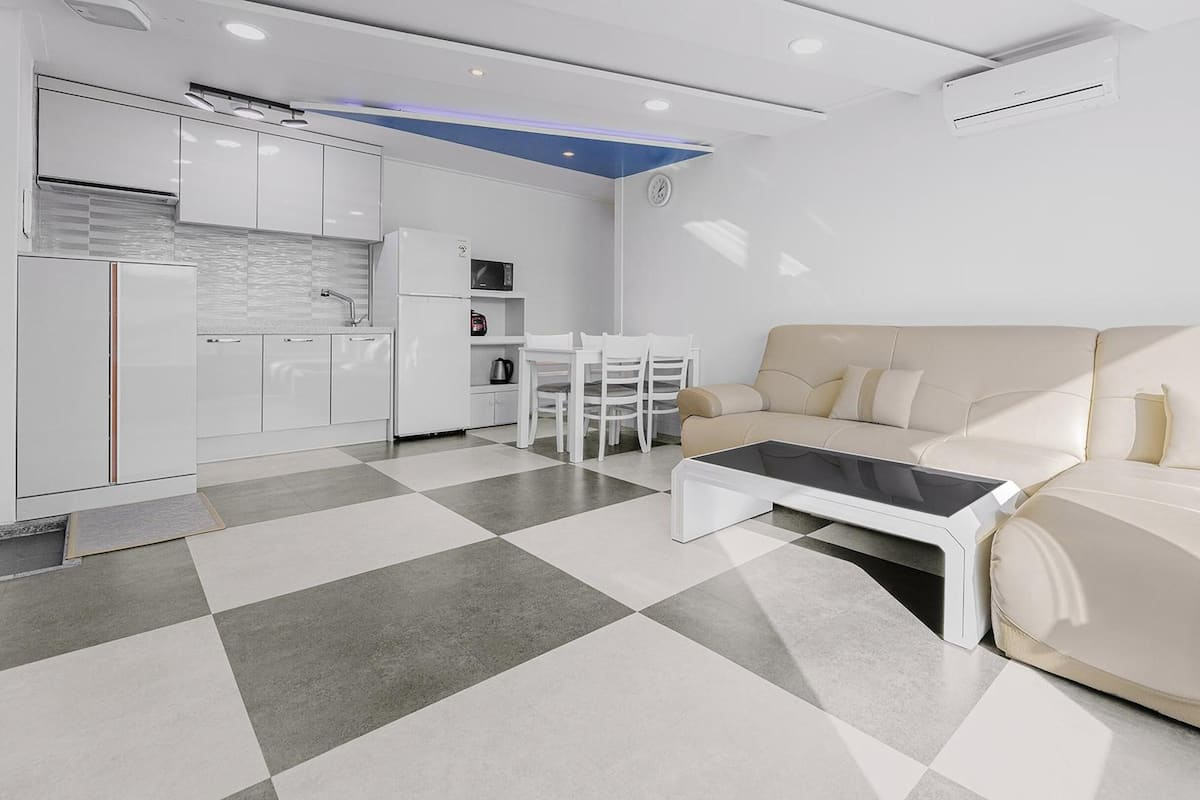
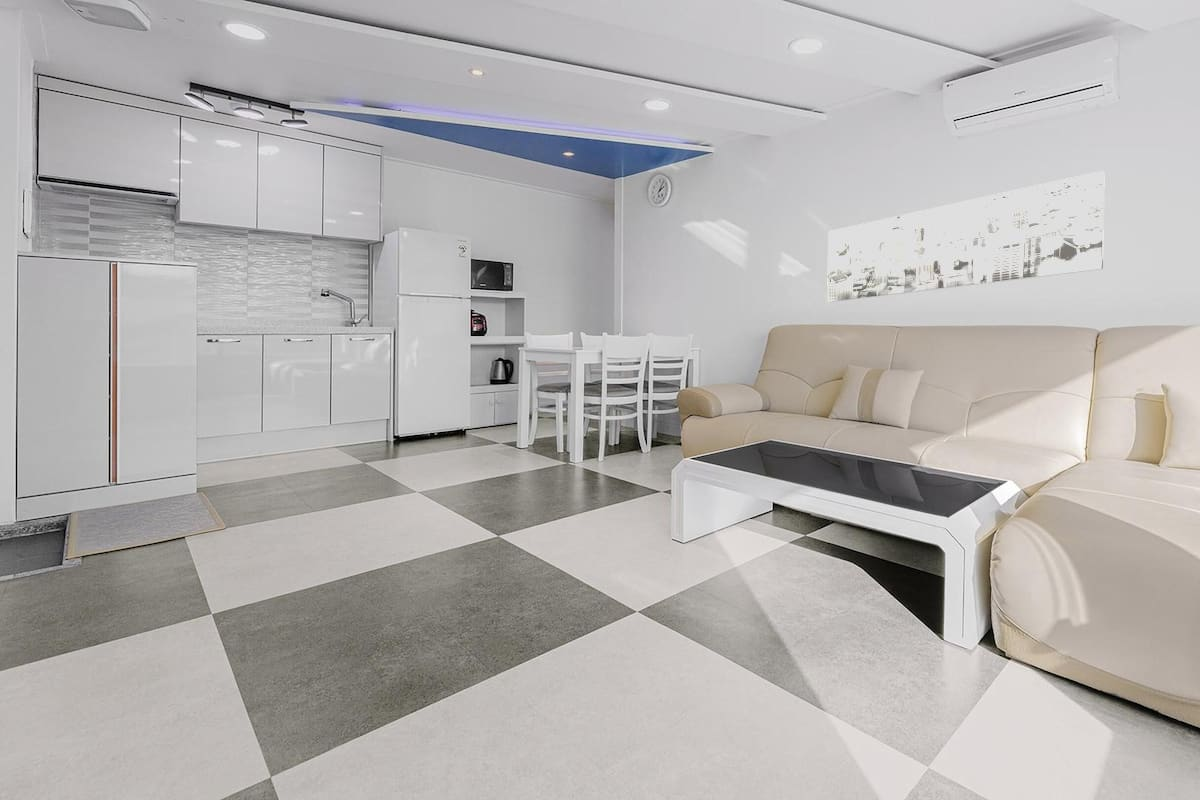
+ wall art (944, 247)
